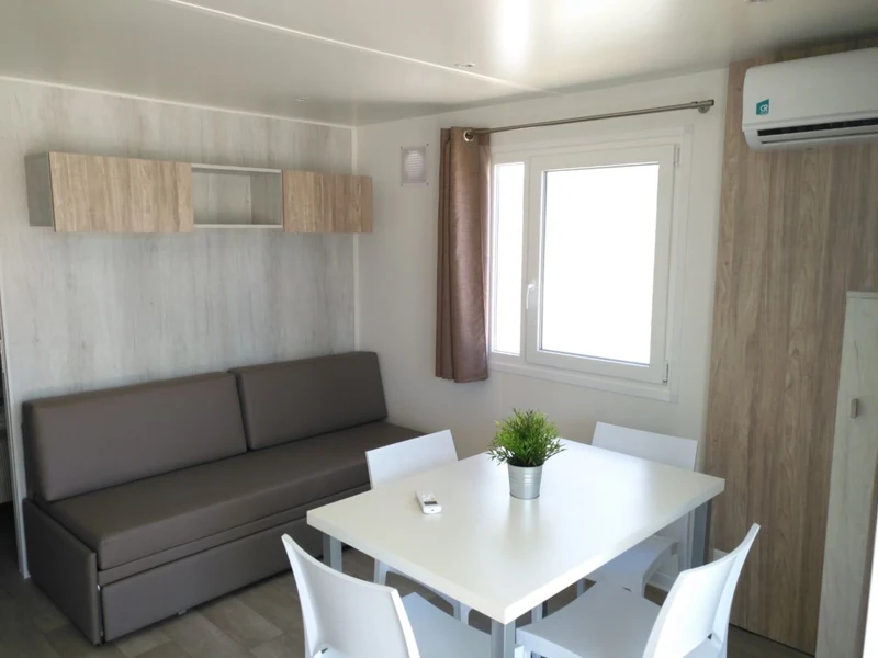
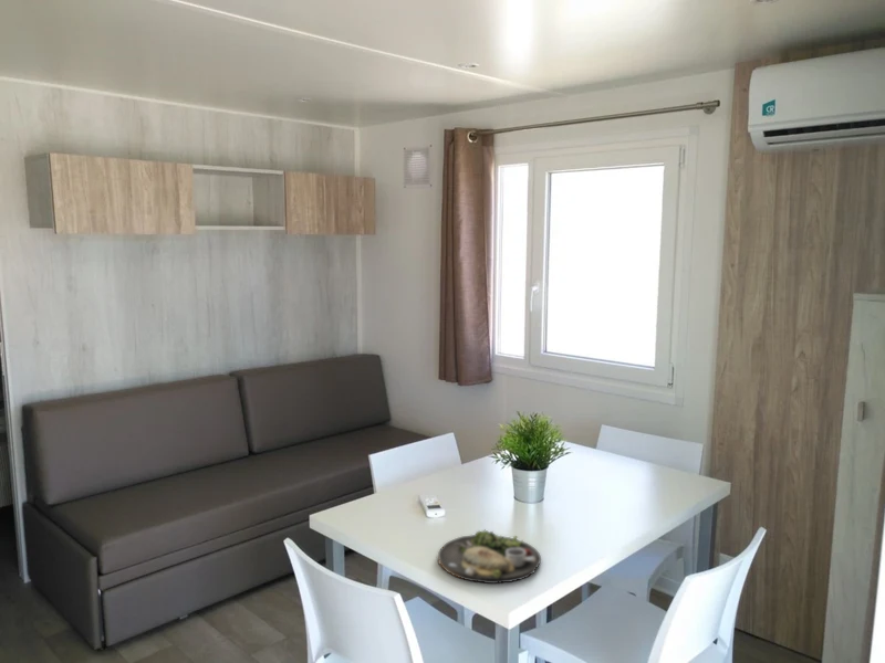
+ dinner plate (489, 549)
